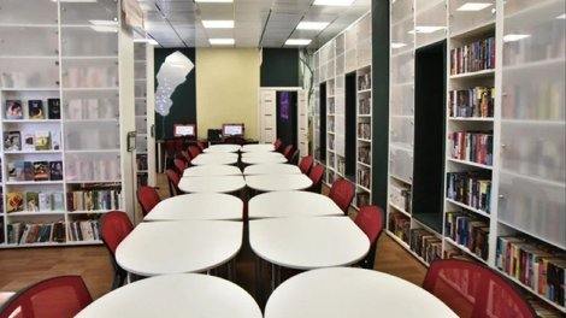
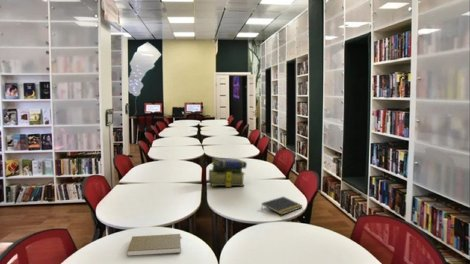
+ book (155, 244)
+ notepad (282, 205)
+ stack of books (227, 171)
